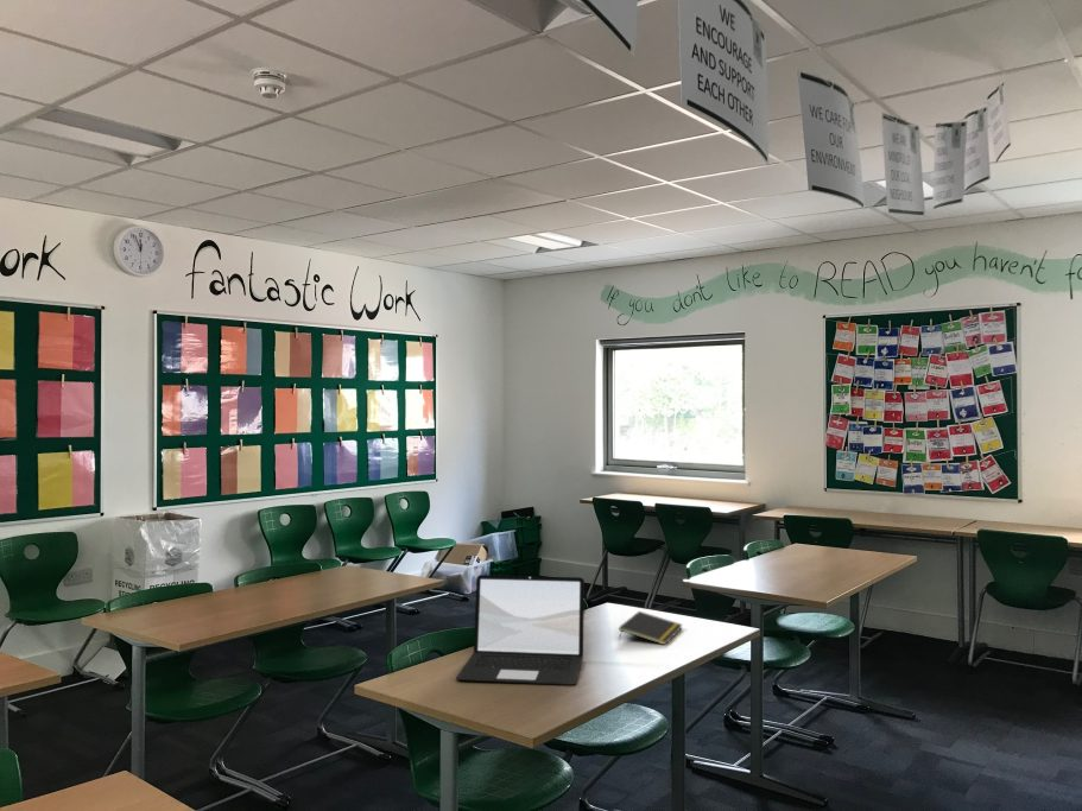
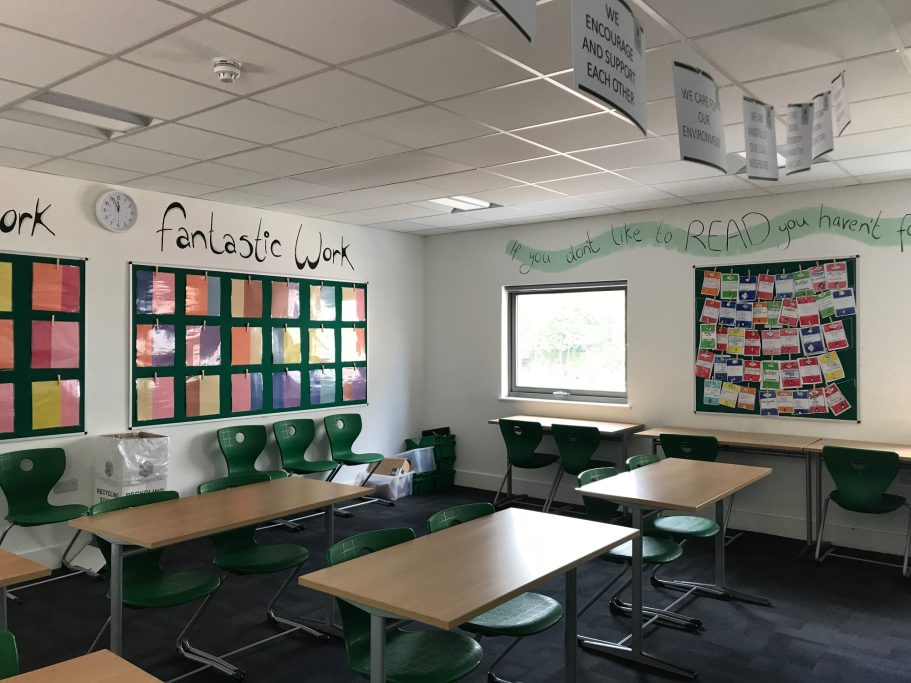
- notepad (651, 627)
- laptop (523, 626)
